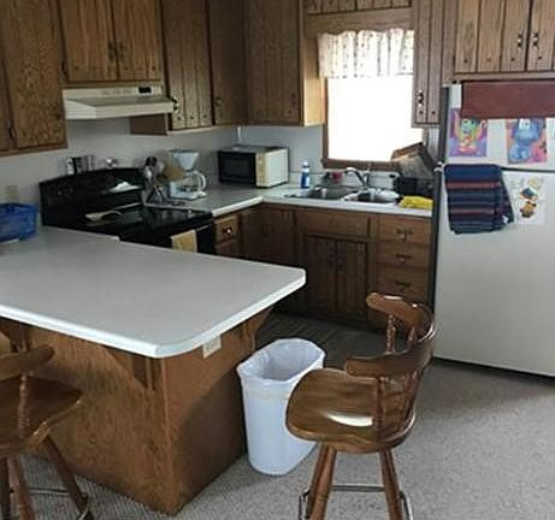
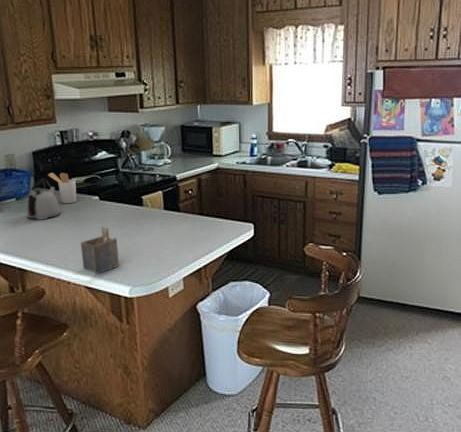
+ kettle (42, 197)
+ utensil holder (62, 186)
+ napkin holder (99, 249)
